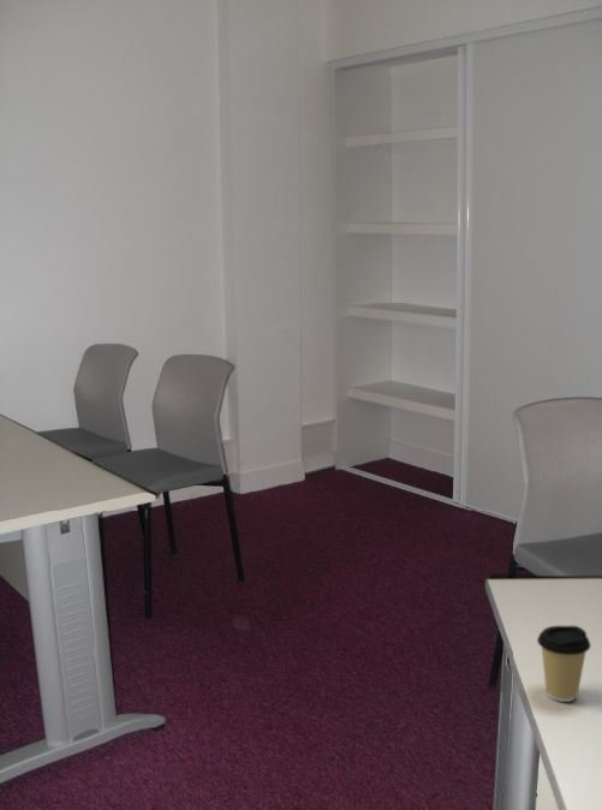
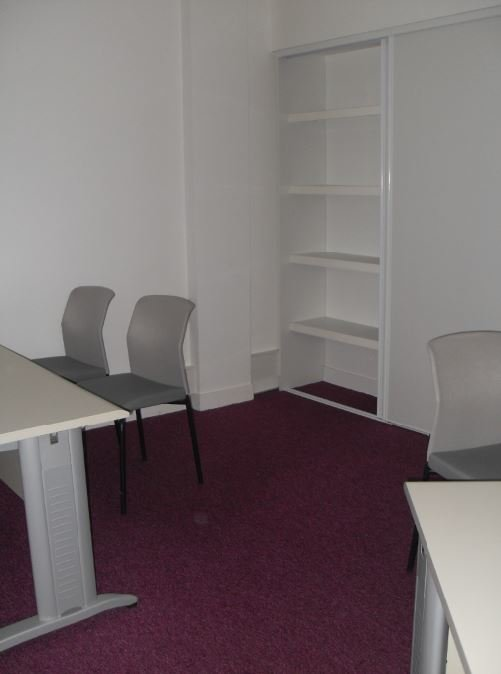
- coffee cup (562, 663)
